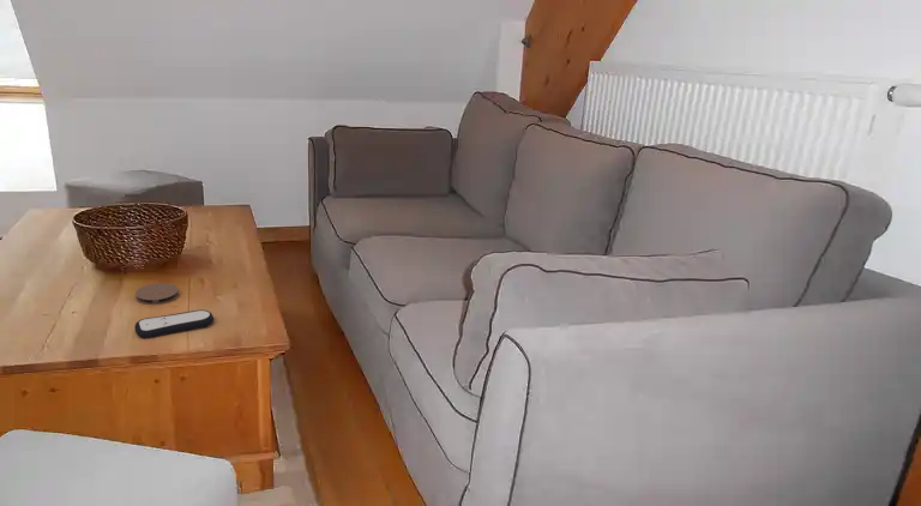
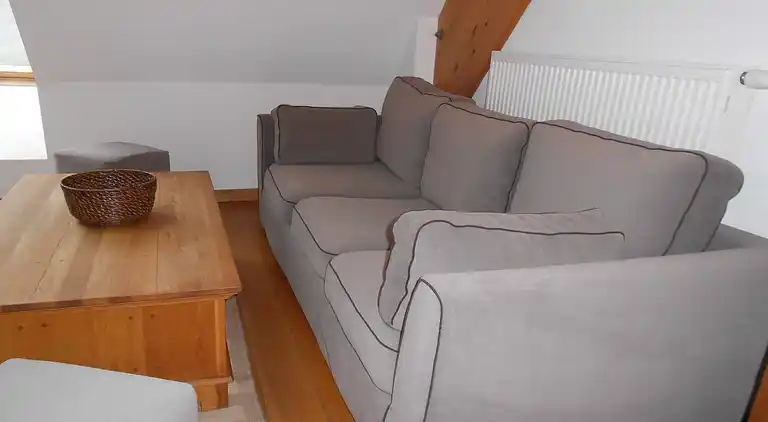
- coaster (157, 293)
- remote control (175, 323)
